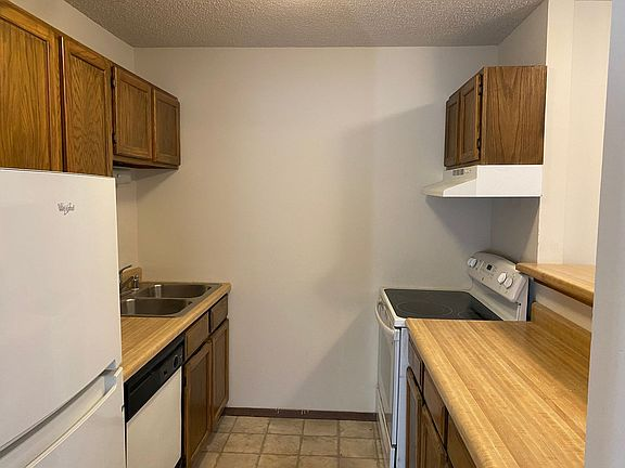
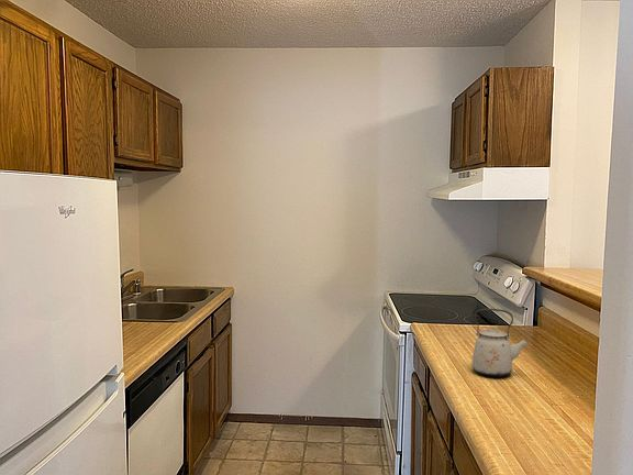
+ kettle (500, 341)
